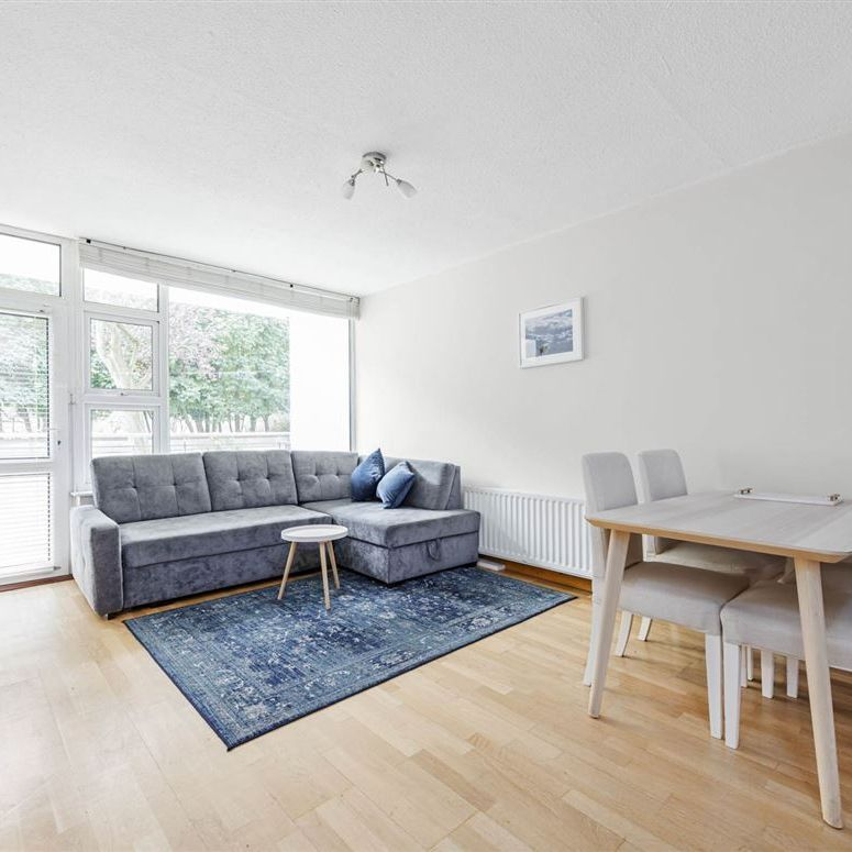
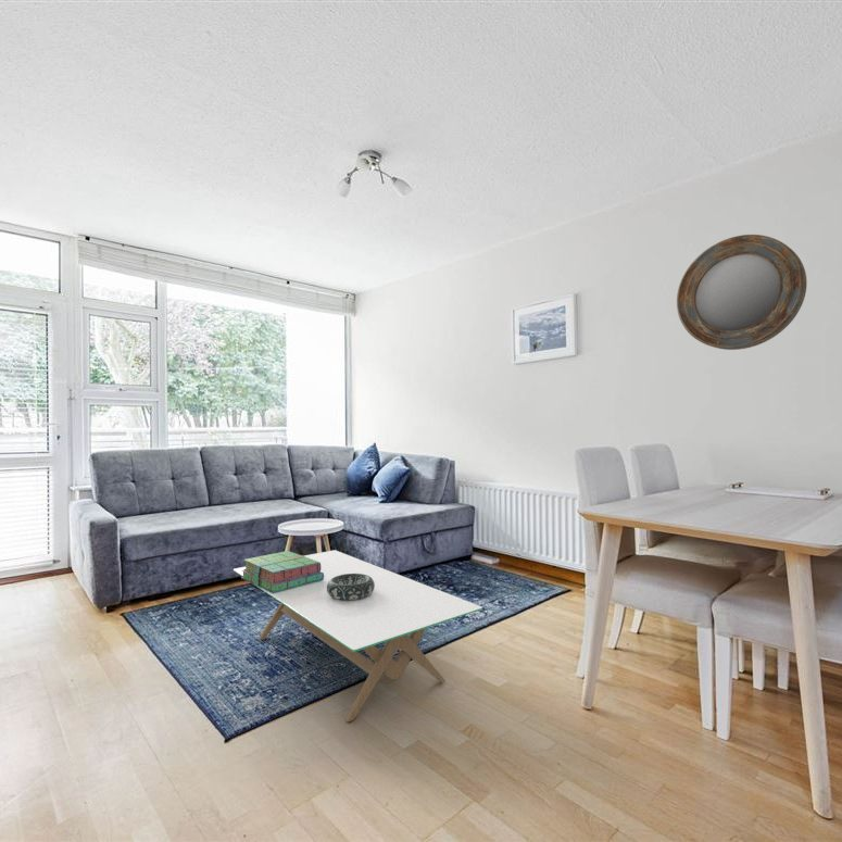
+ stack of books (281, 569)
+ decorative bowl (350, 586)
+ home mirror (736, 292)
+ coffee table (341, 621)
